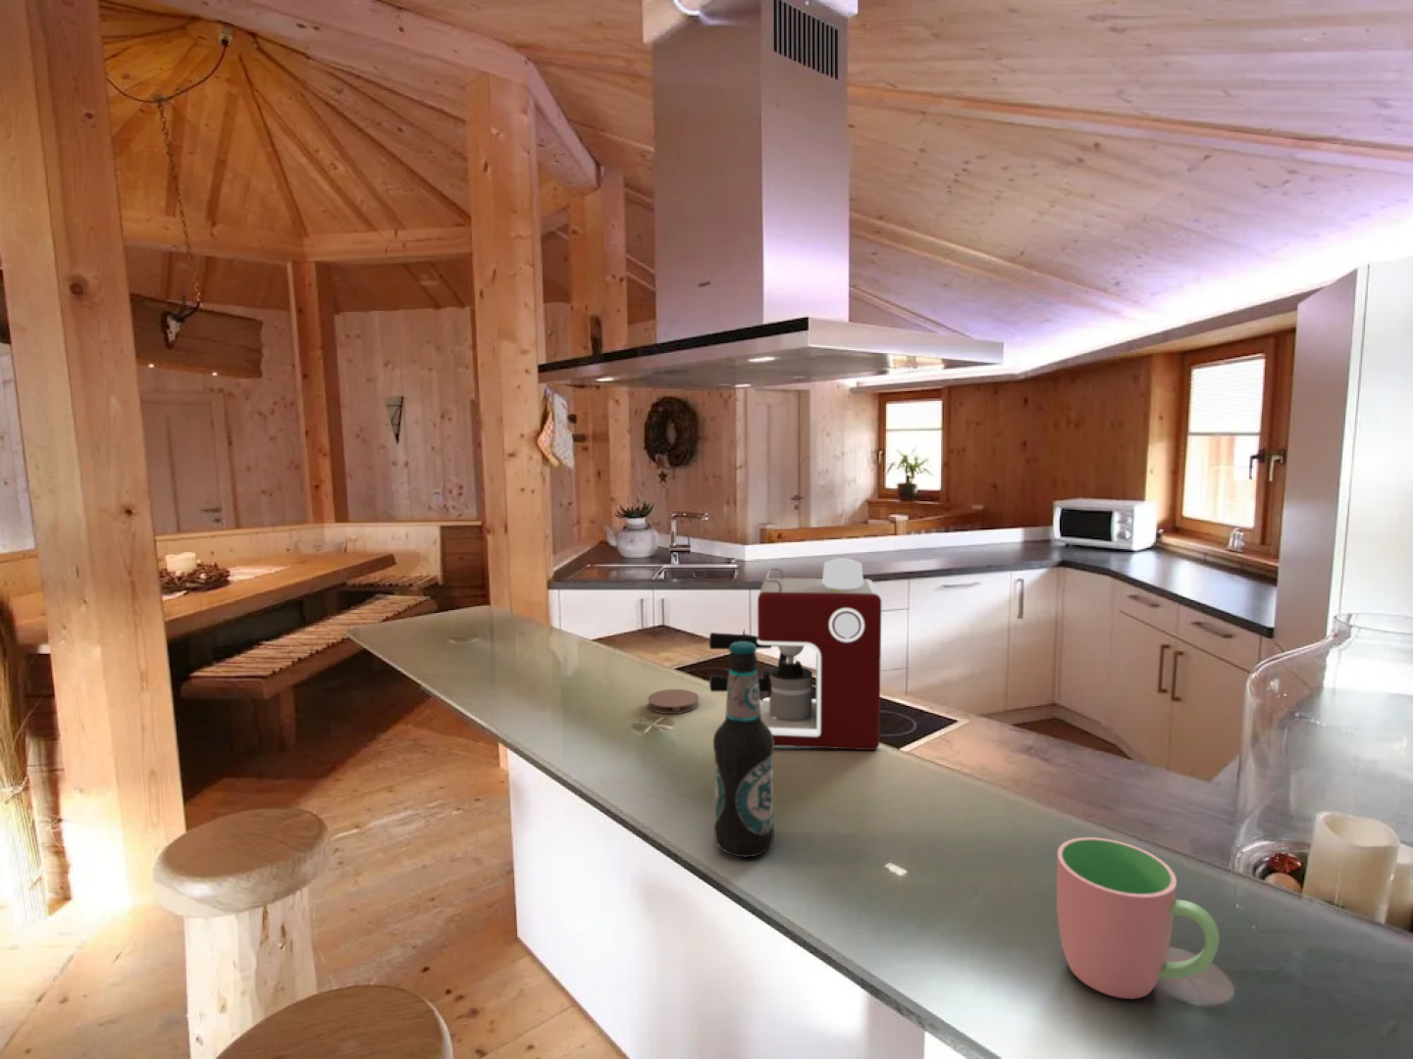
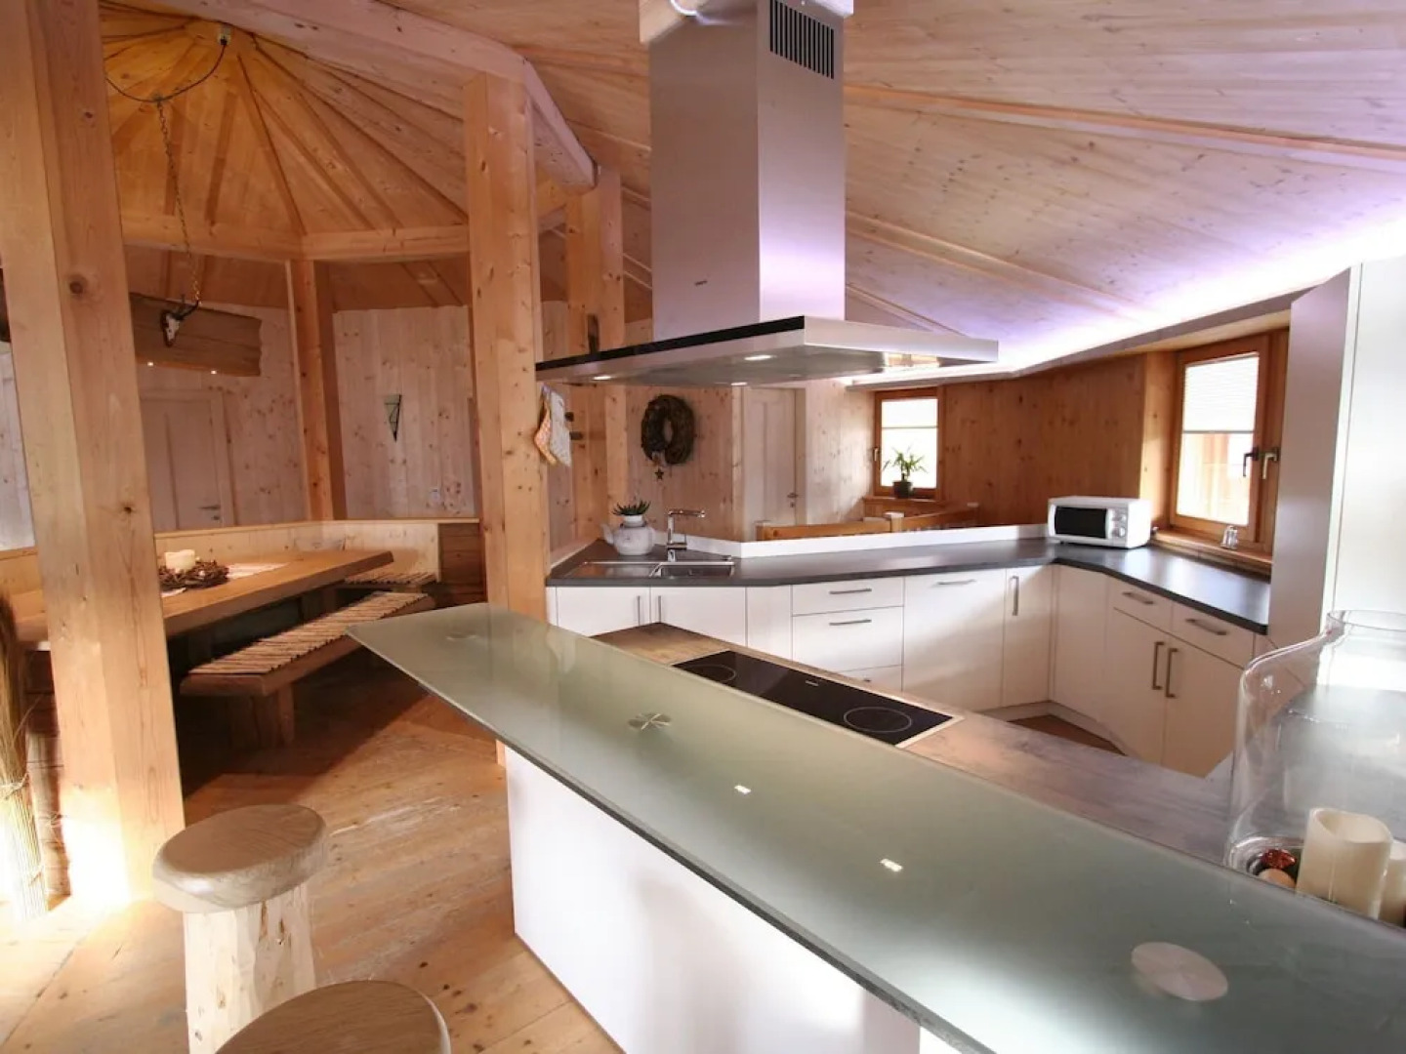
- coaster (673, 700)
- bottle (743, 746)
- cup (1132, 926)
- coffee maker (791, 645)
